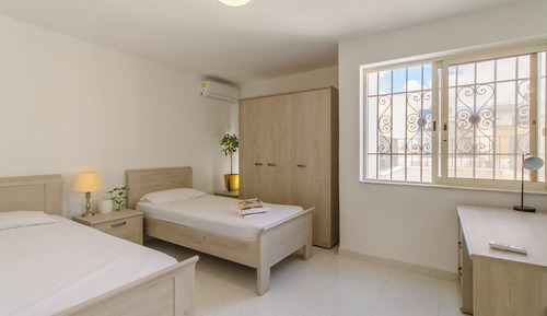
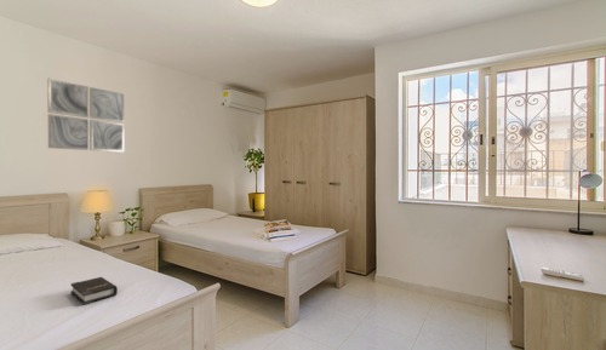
+ hardback book (93, 288)
+ wall art (90, 117)
